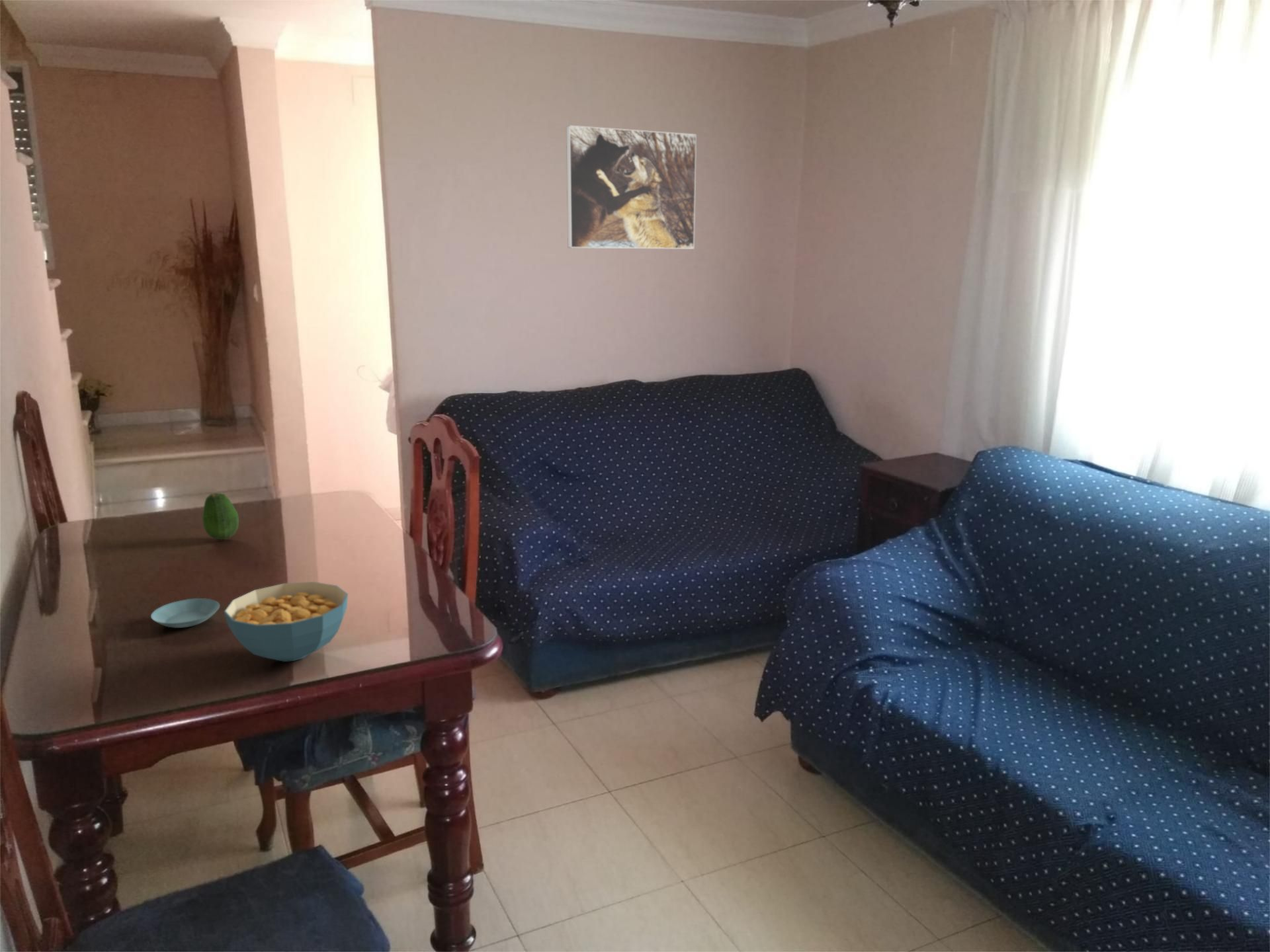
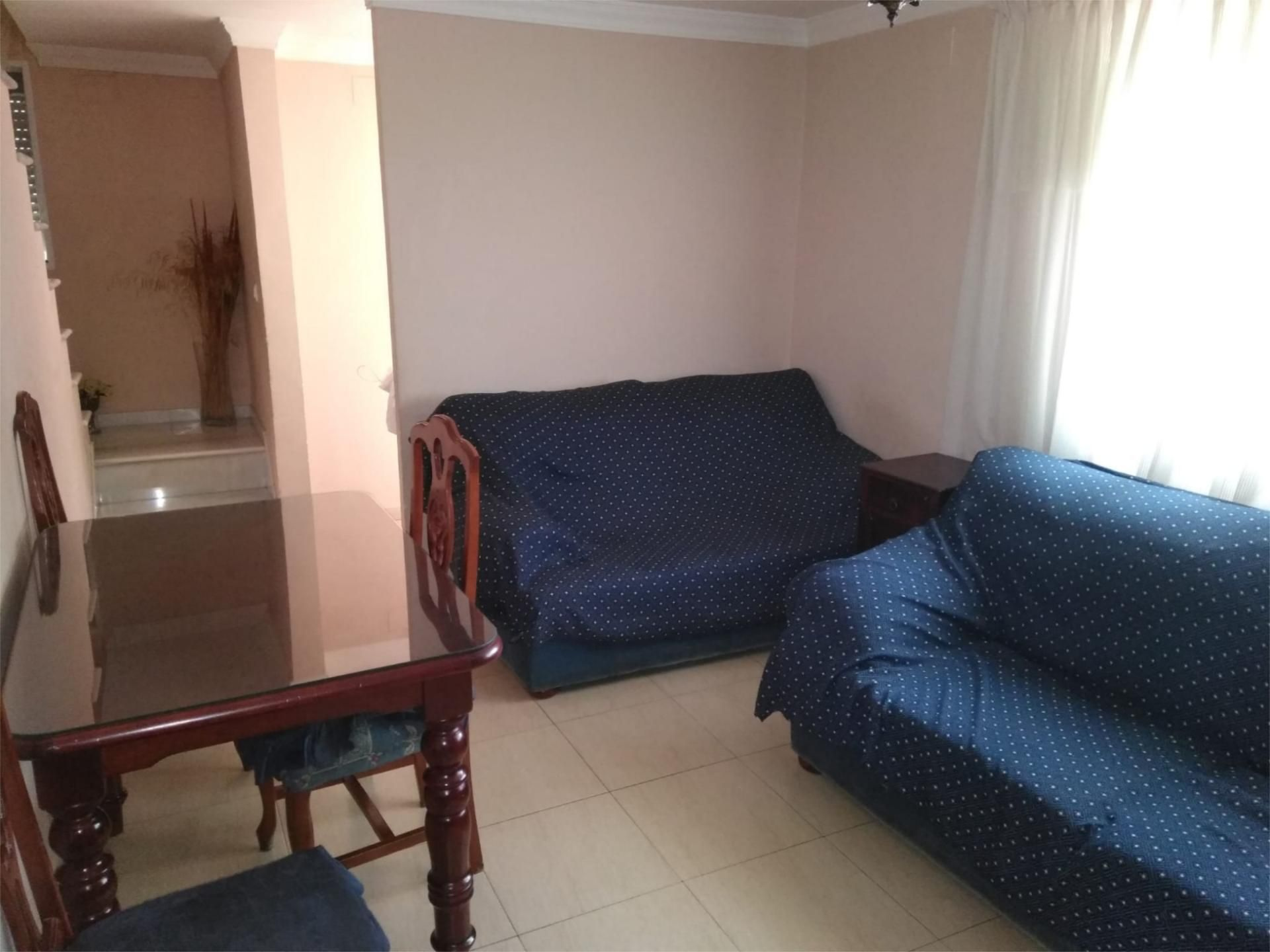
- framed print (633, 190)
- fruit (220, 516)
- cereal bowl (290, 628)
- saucer (186, 615)
